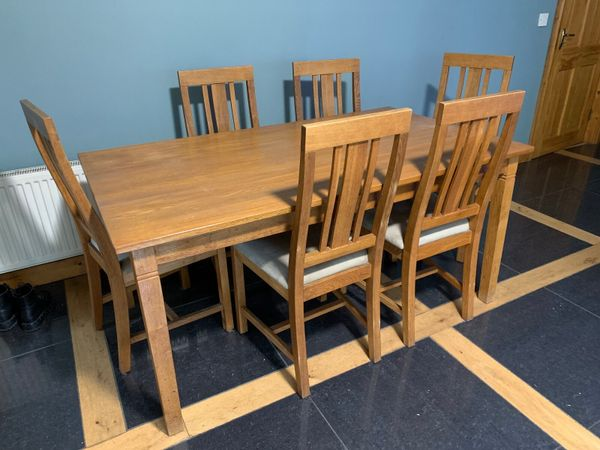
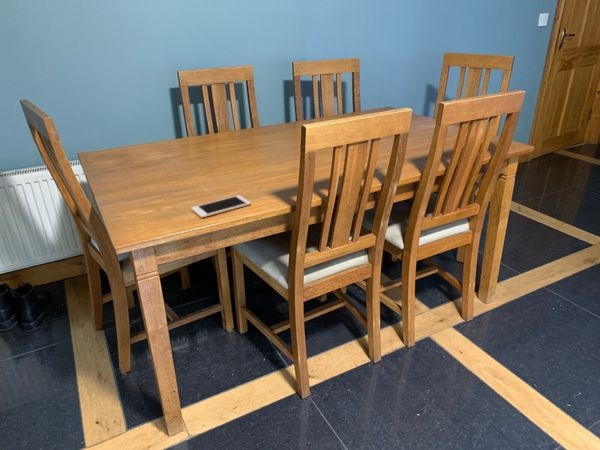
+ cell phone (221, 205)
